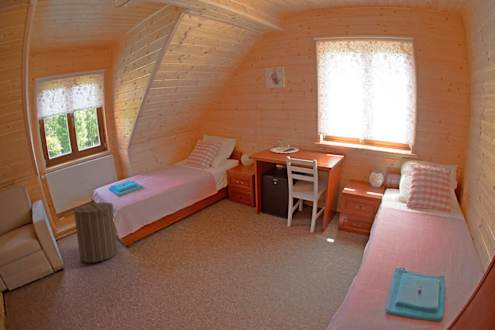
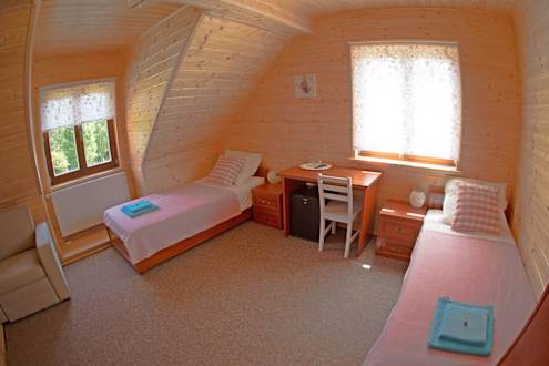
- laundry hamper (96, 227)
